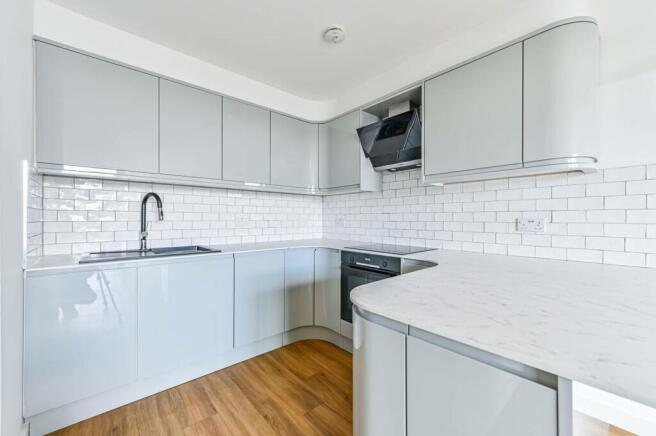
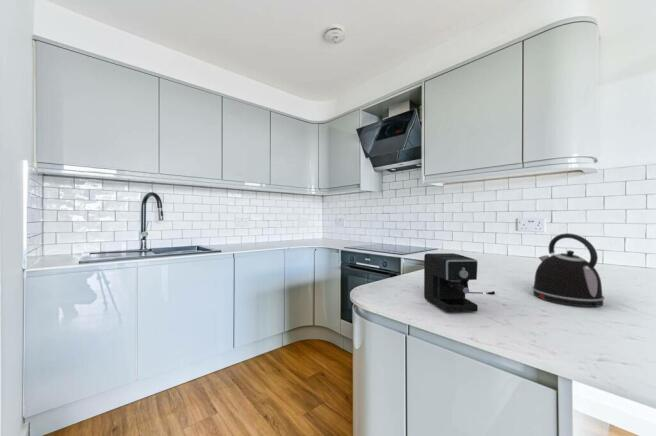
+ kettle (566, 265)
+ coffee maker (472, 279)
